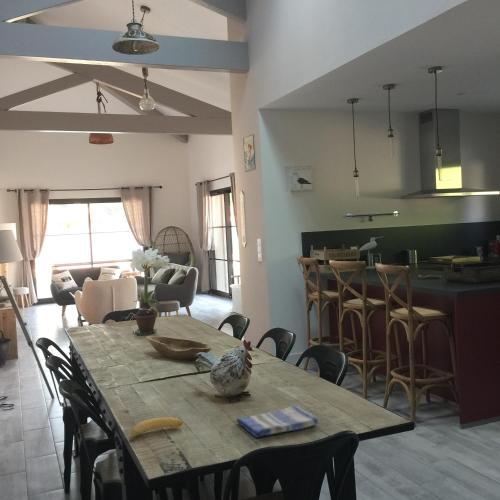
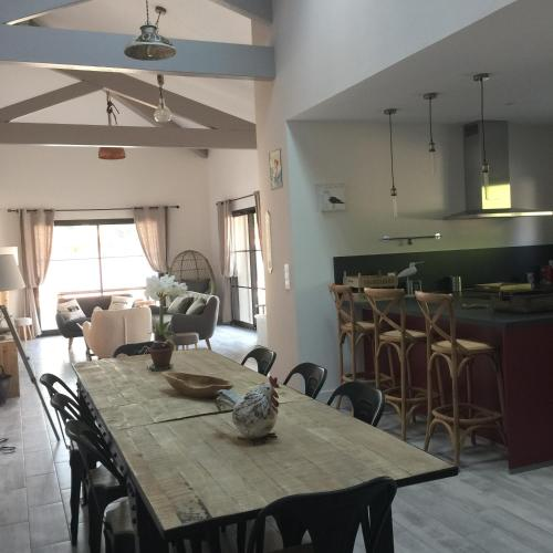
- dish towel (277, 420)
- banana (155, 426)
